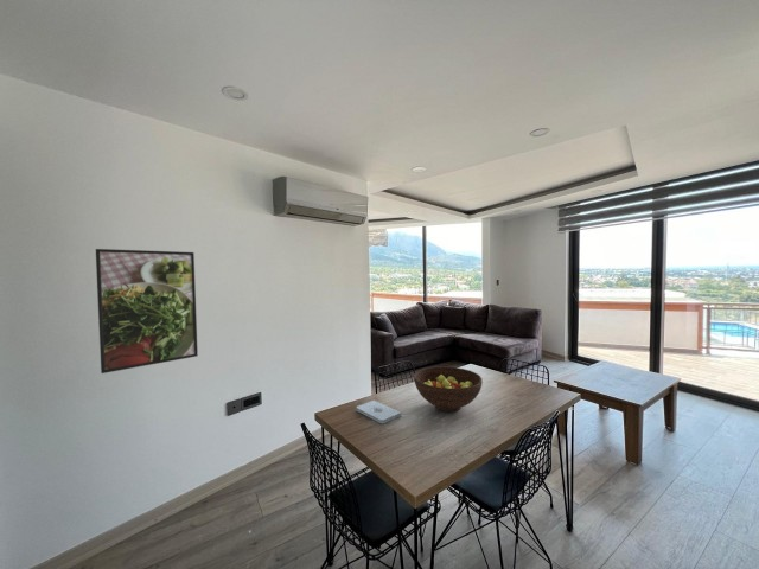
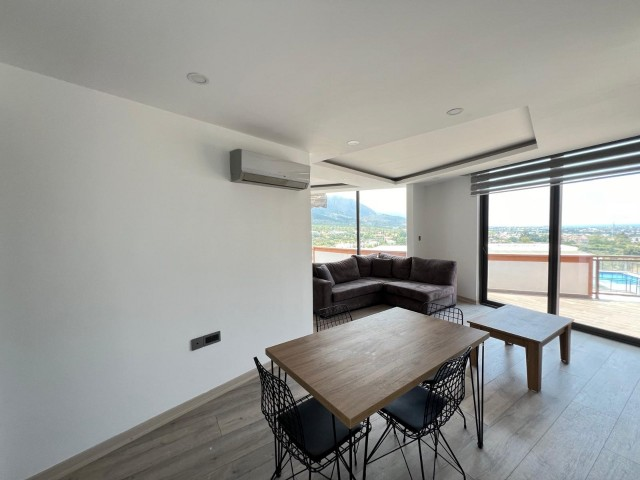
- notepad (377, 410)
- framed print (151, 307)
- fruit bowl (447, 391)
